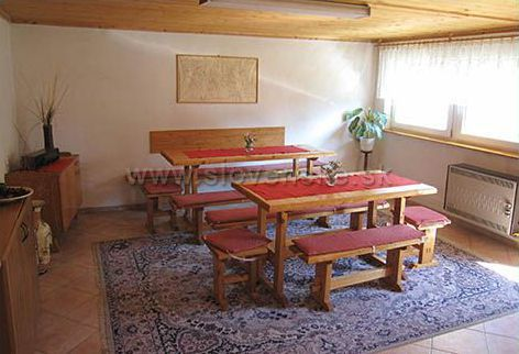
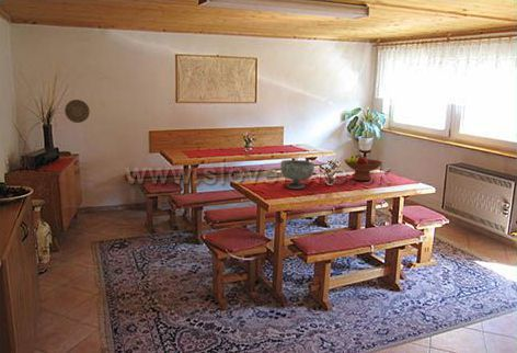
+ decorative plate (77, 111)
+ decorative bowl (296, 174)
+ fruit bowl (363, 167)
